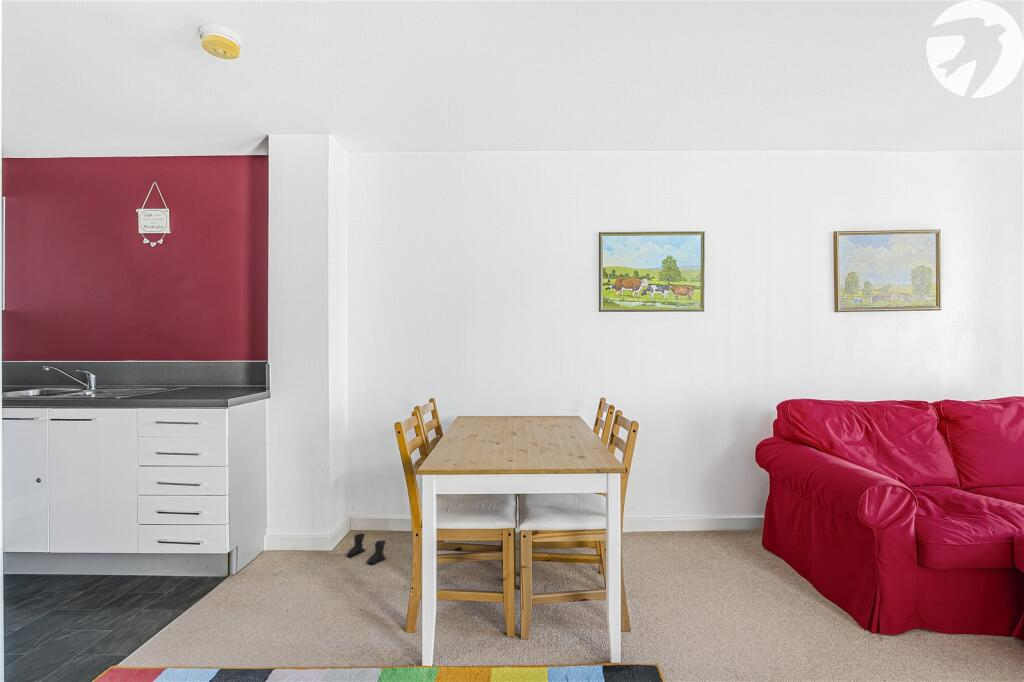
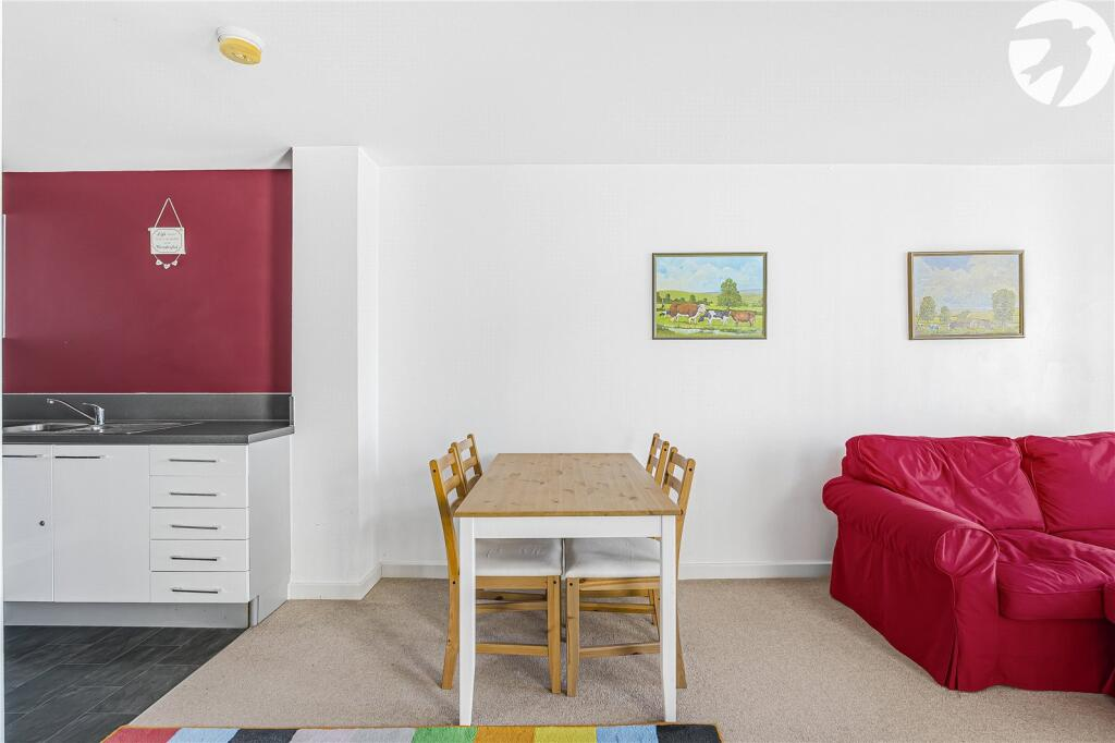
- boots (365, 549)
